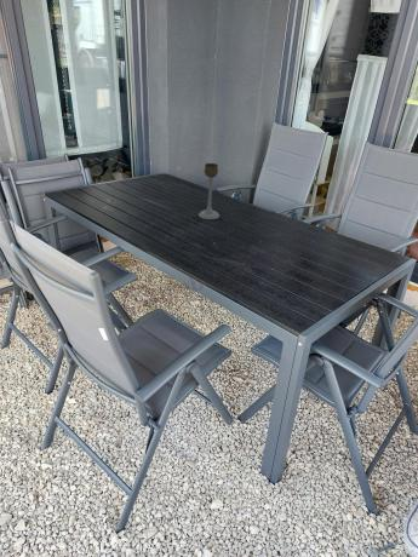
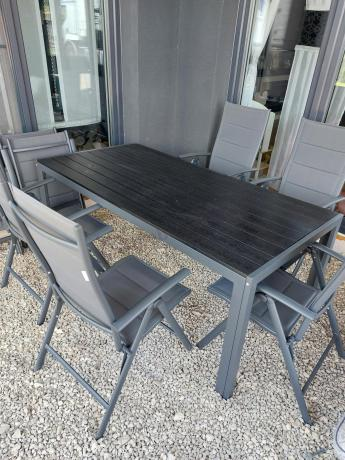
- candle holder (210, 190)
